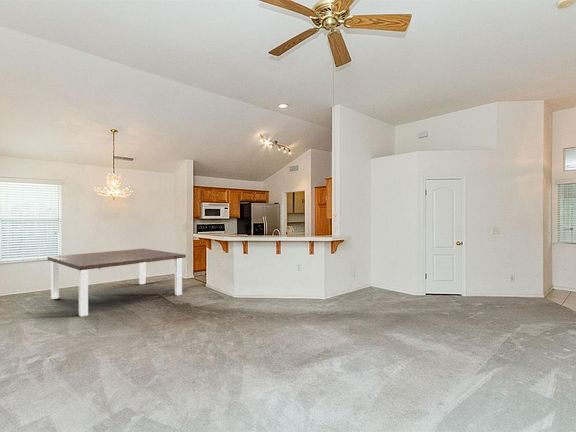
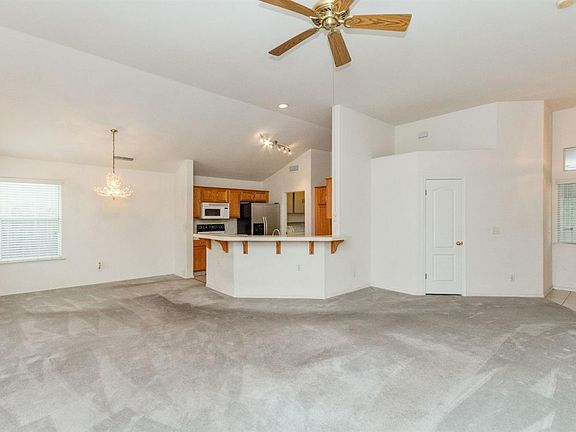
- dining table (118, 265)
